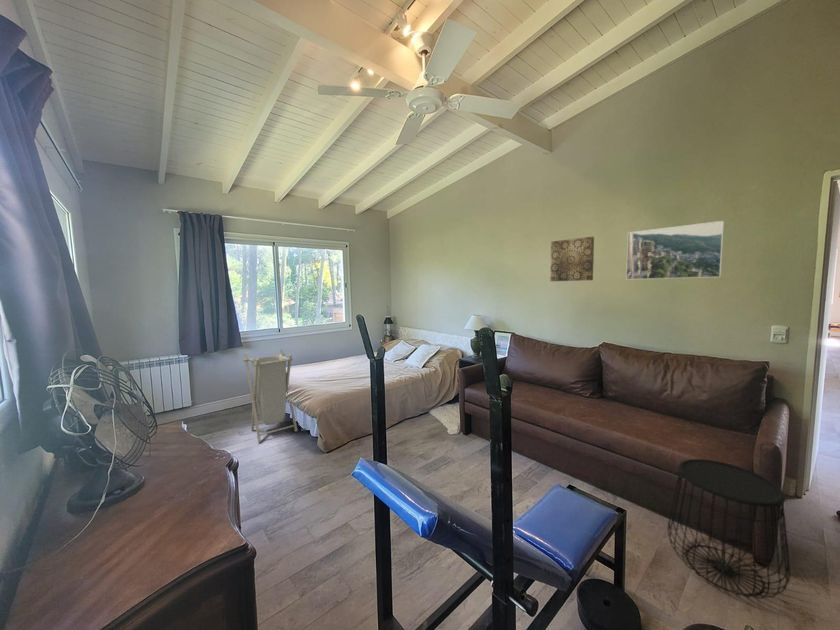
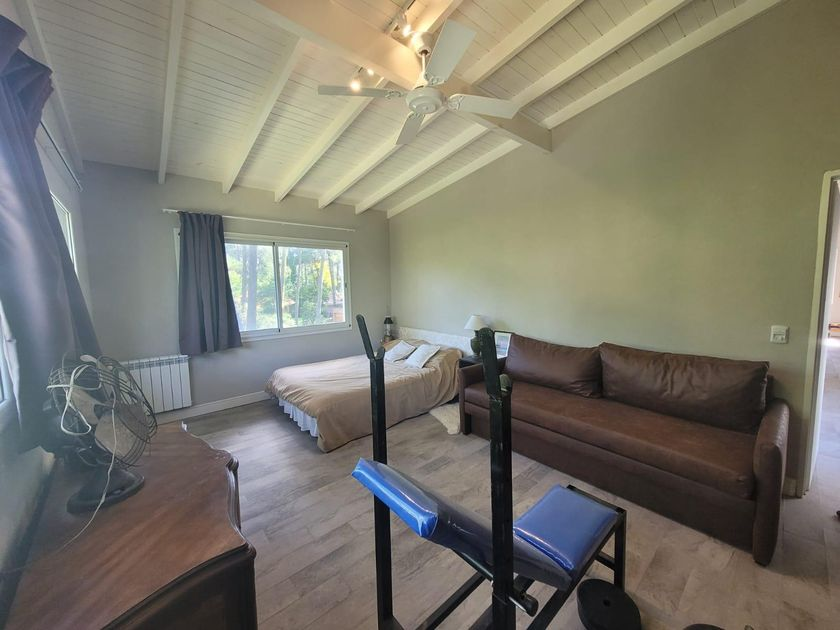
- laundry hamper (270, 393)
- side table (724, 523)
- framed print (670, 253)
- wall art (571, 260)
